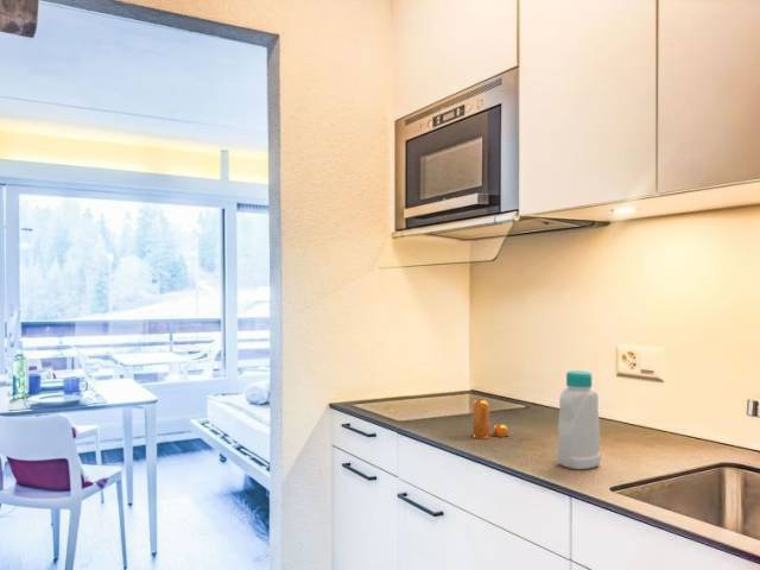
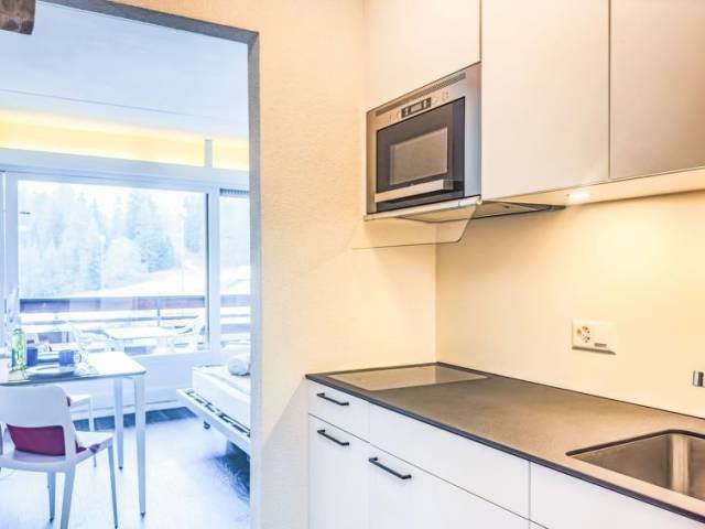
- bottle (578, 418)
- pepper shaker (488, 416)
